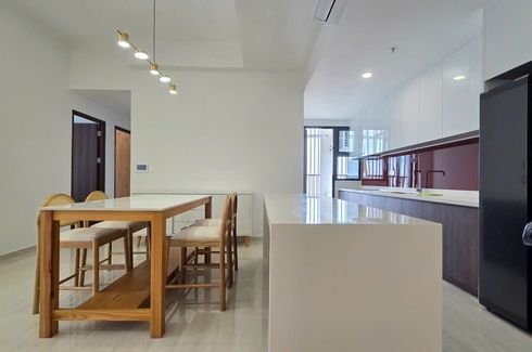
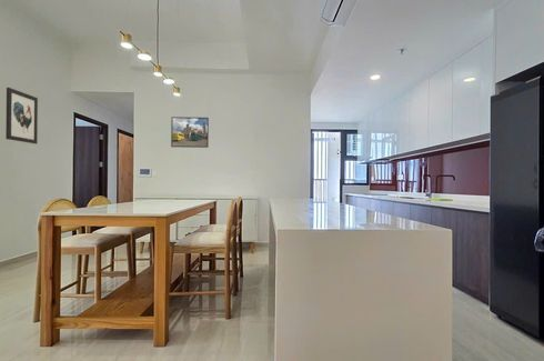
+ wall art (22, 117)
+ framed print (190, 132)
